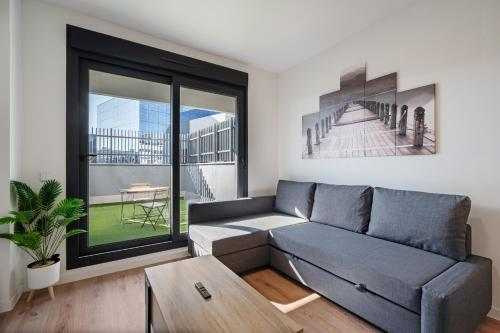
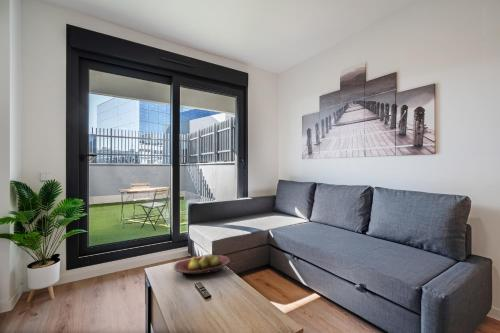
+ fruit bowl (202, 263)
